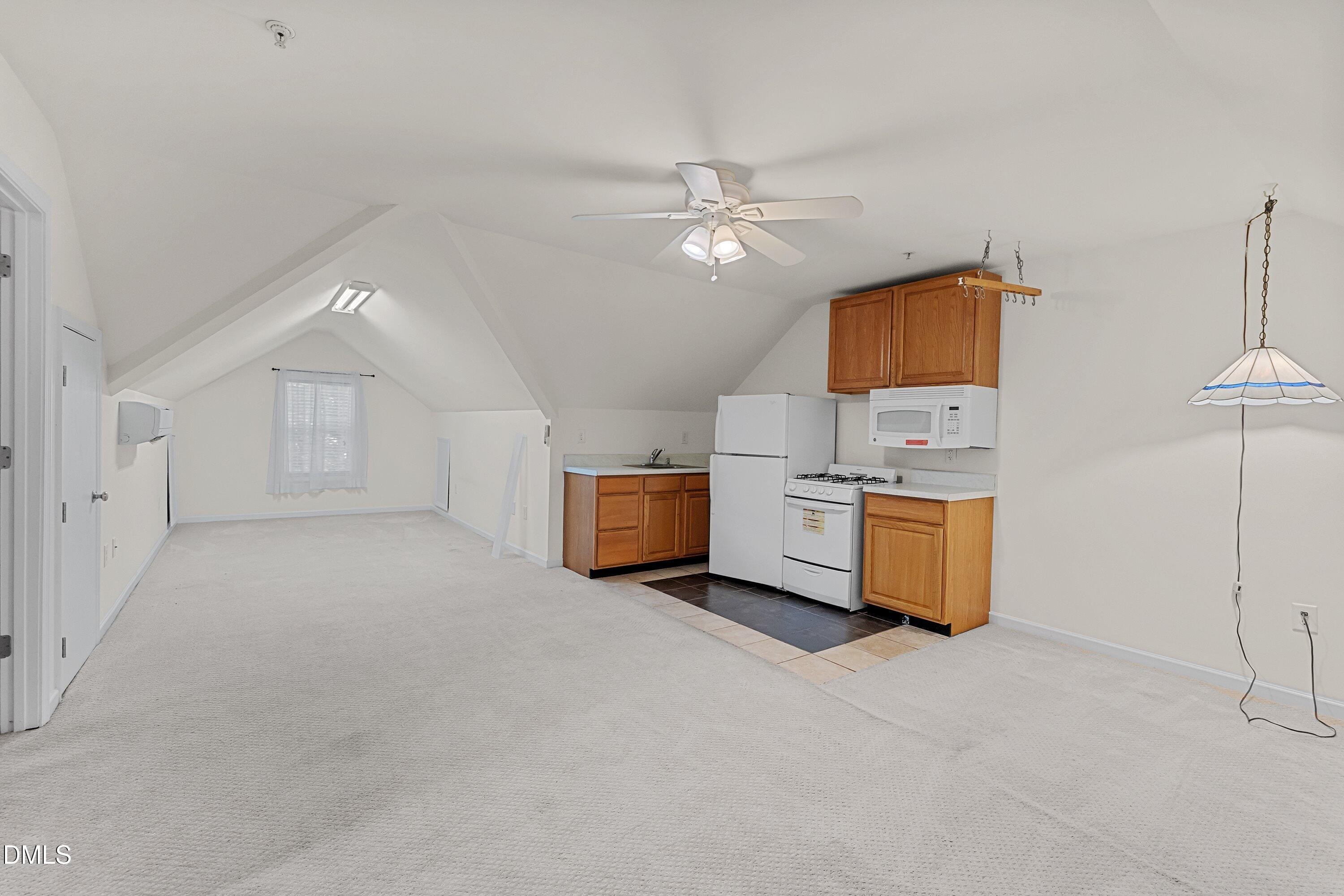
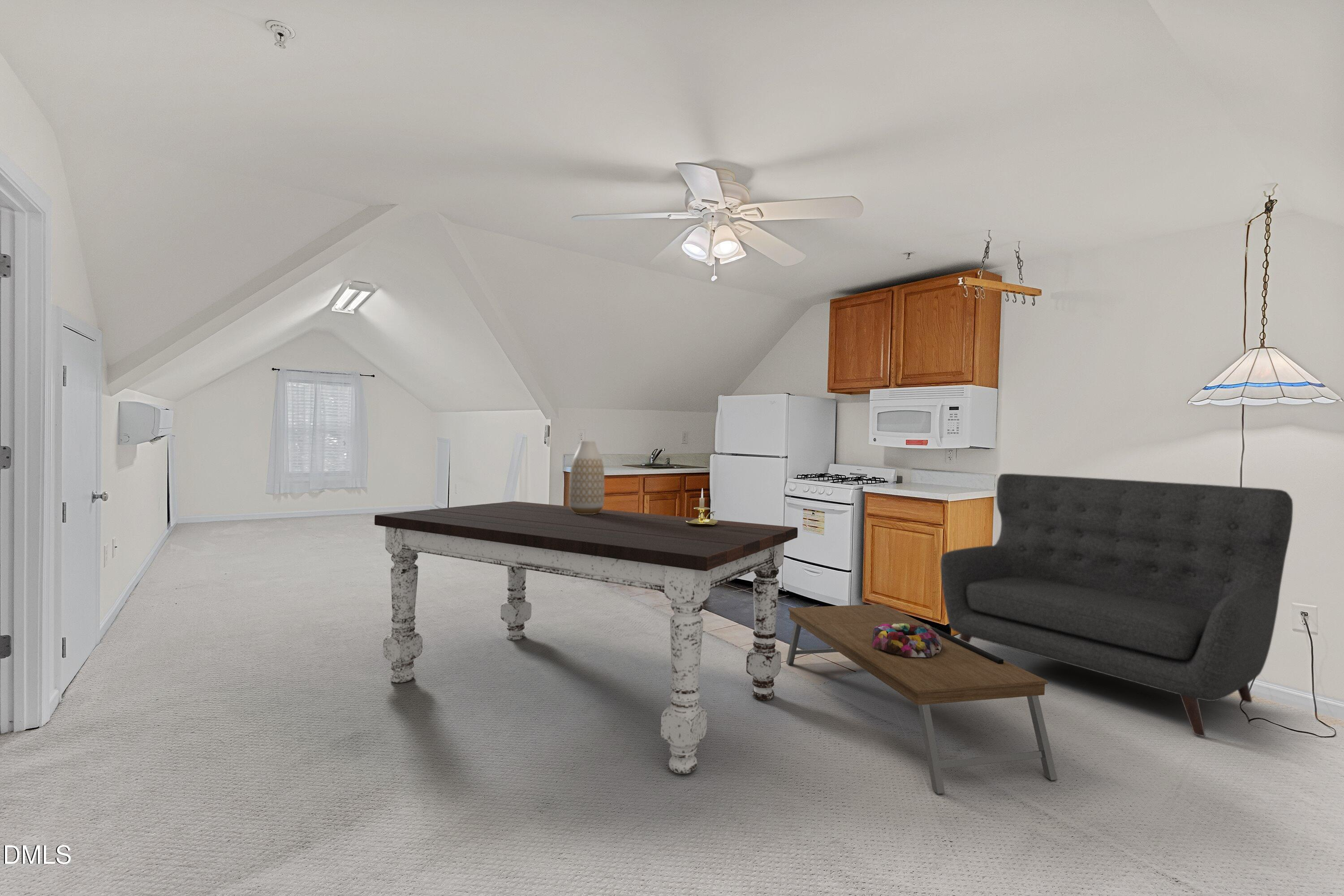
+ sofa (1100, 579)
+ dining table (584, 578)
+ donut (906, 632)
+ candle holder (703, 506)
+ coffee table (896, 672)
+ vase (587, 477)
